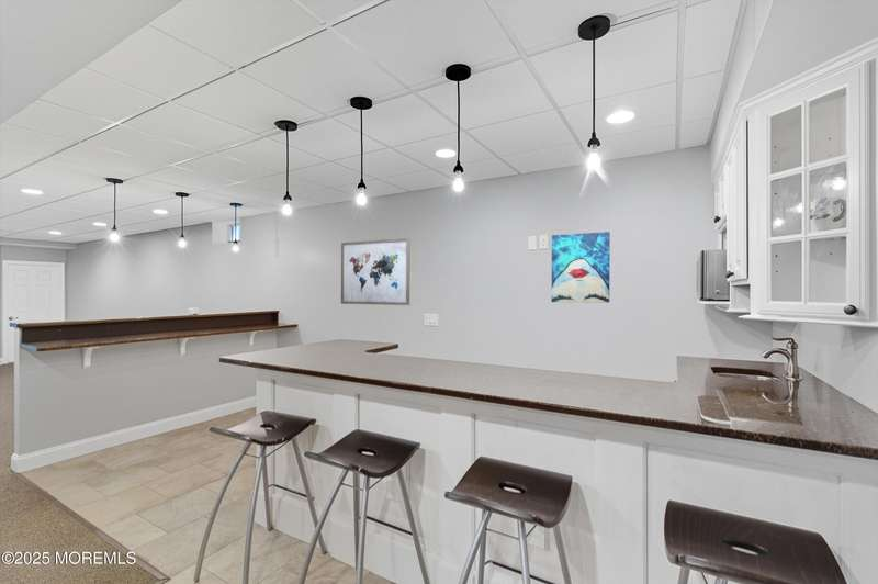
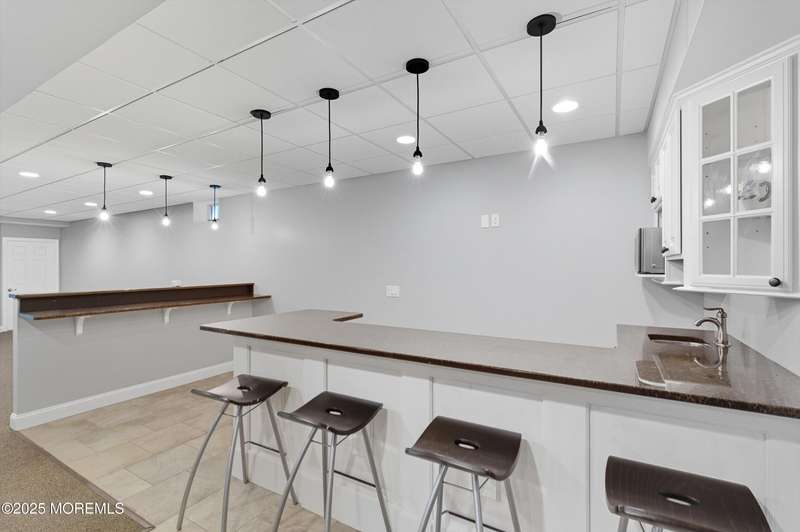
- wall art (579, 268)
- wall art (373, 272)
